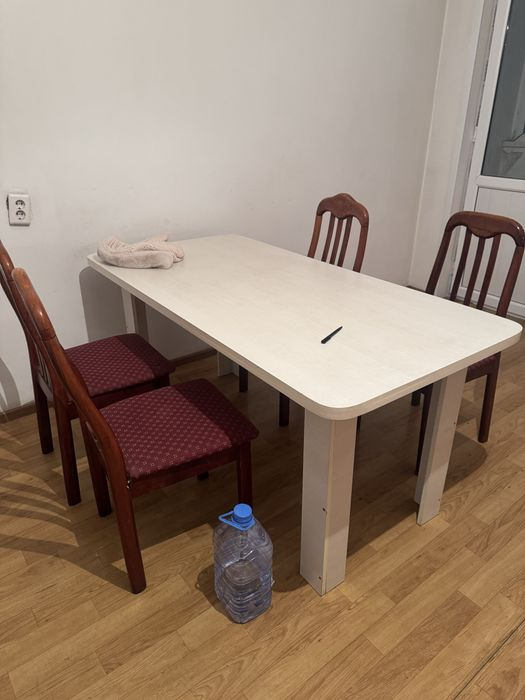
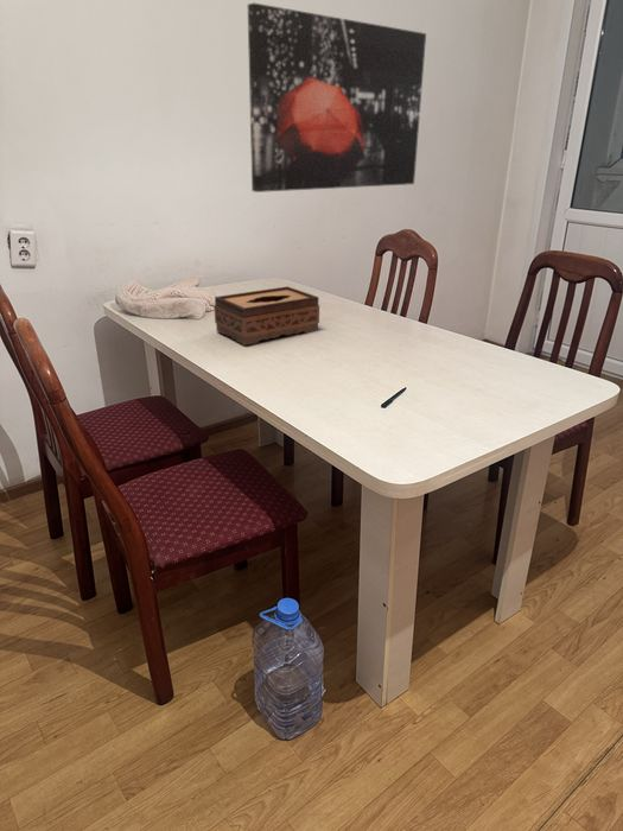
+ wall art (343, 108)
+ tissue box (267, 313)
